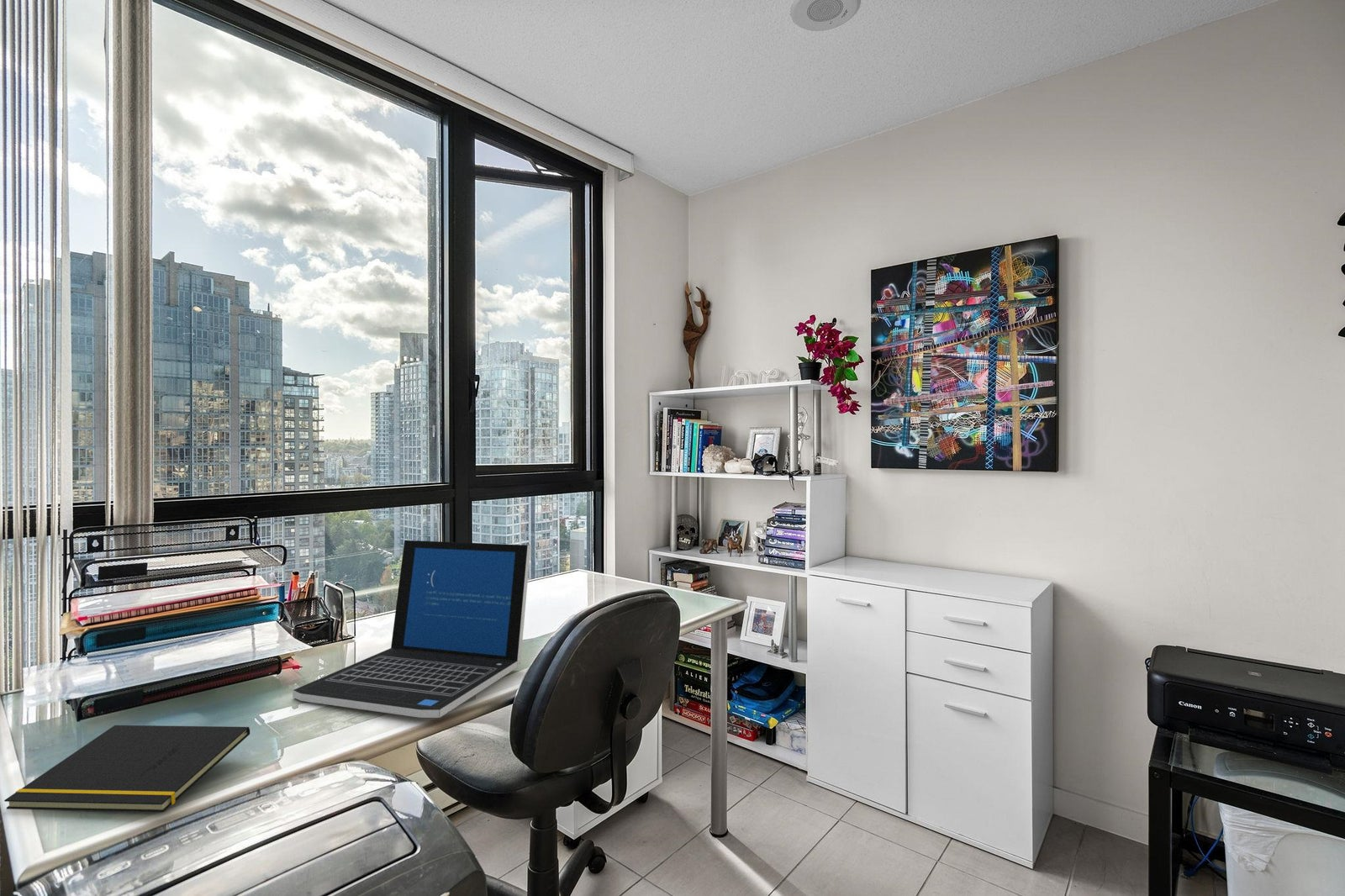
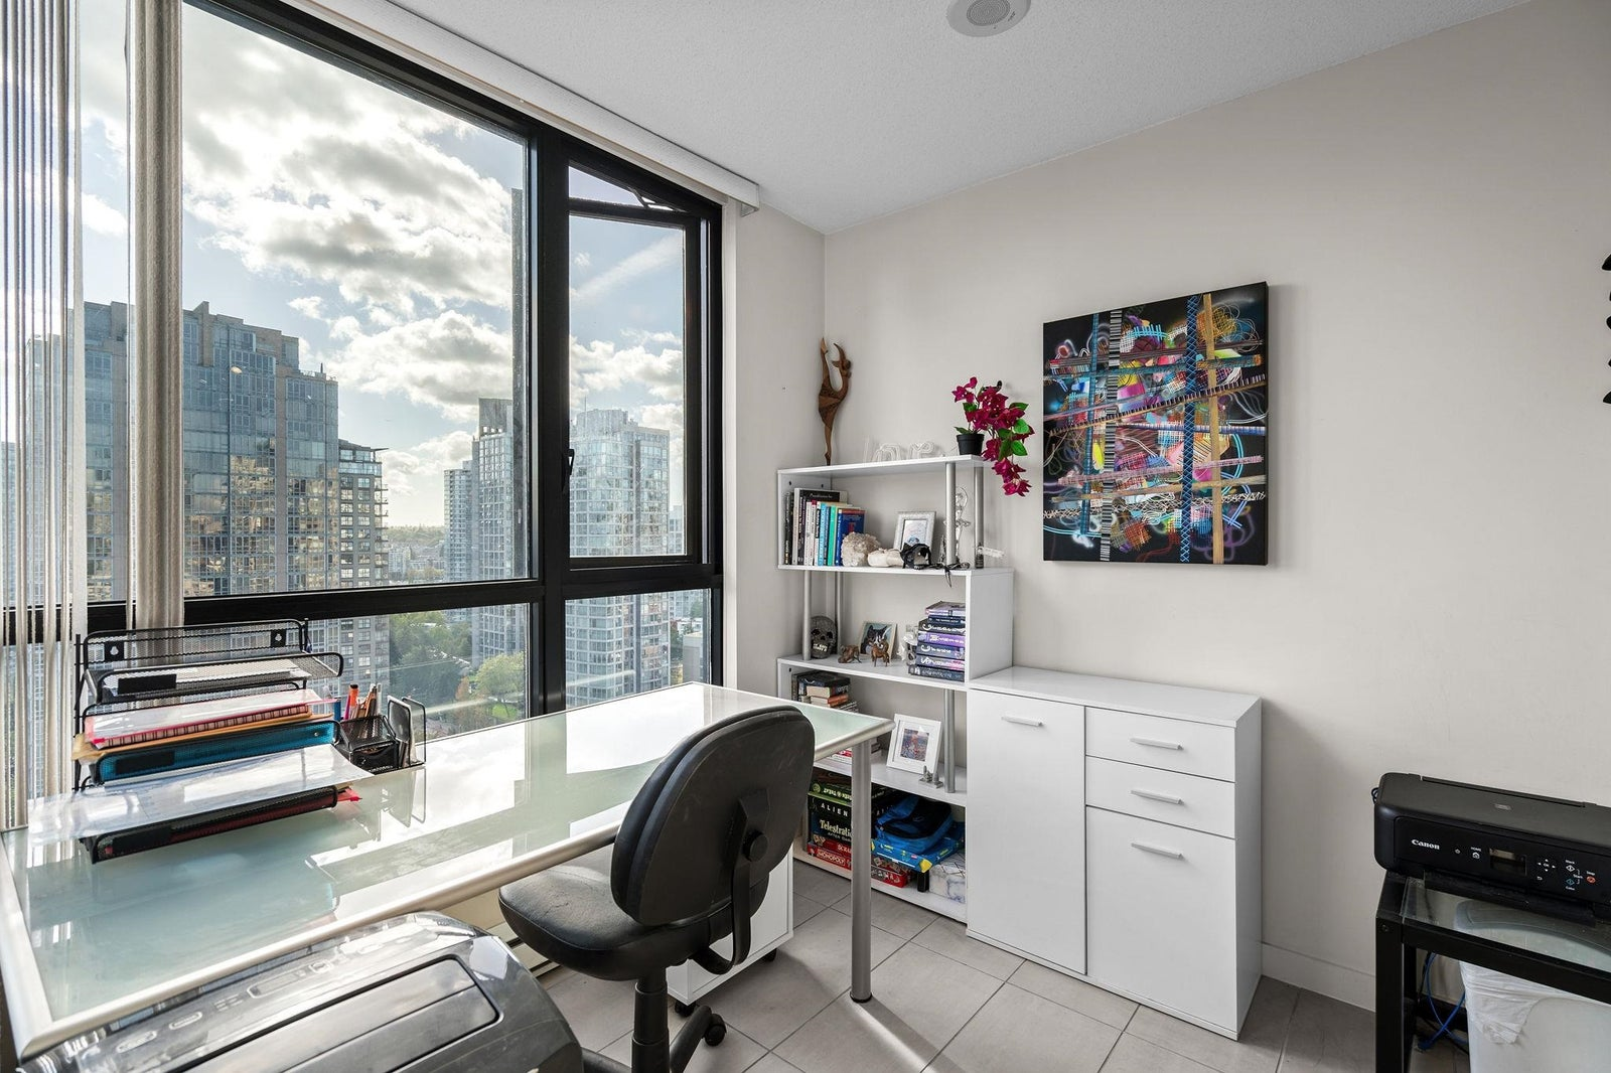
- notepad (137, 764)
- laptop (419, 615)
